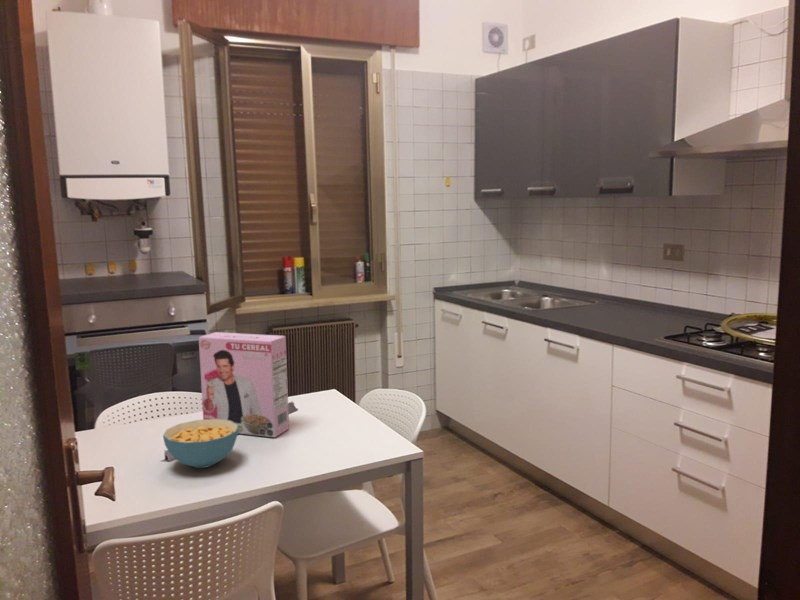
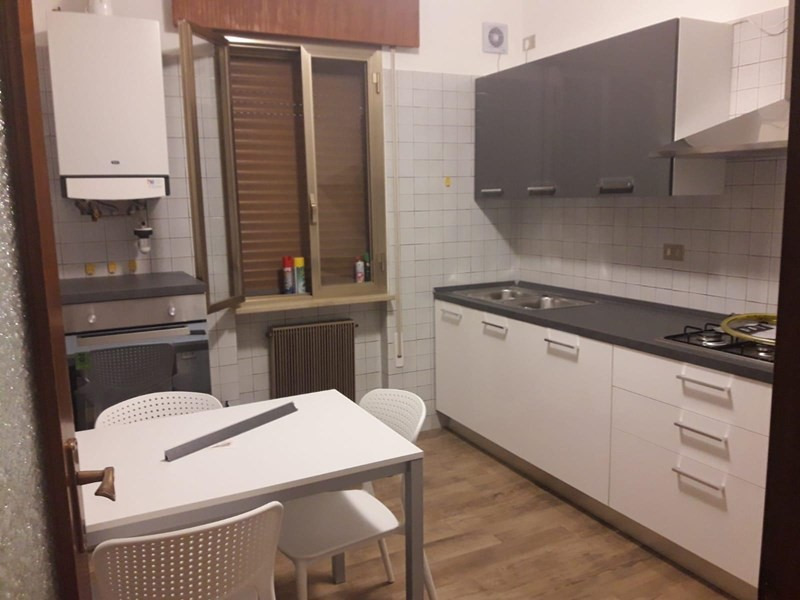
- cereal bowl (202, 447)
- cereal box (244, 383)
